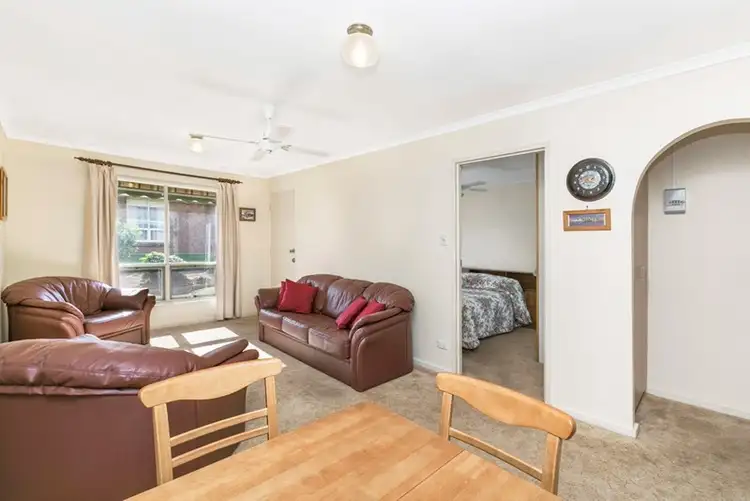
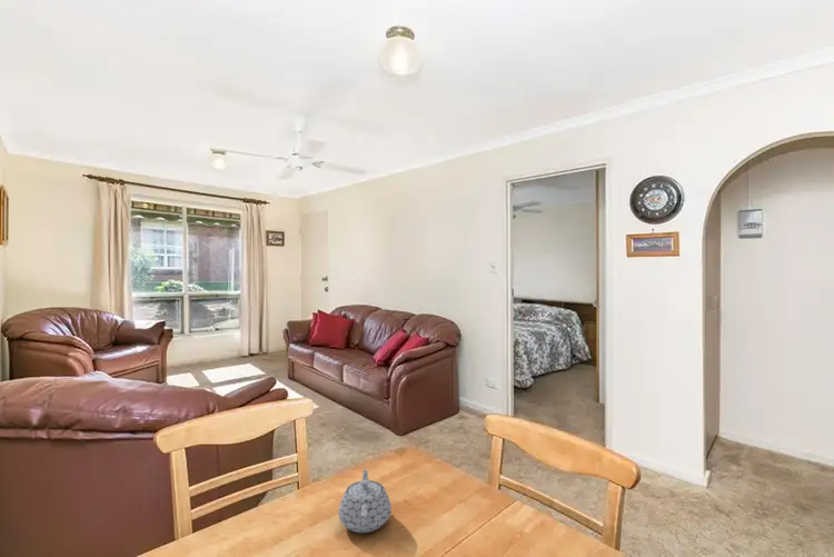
+ teapot (365, 499)
